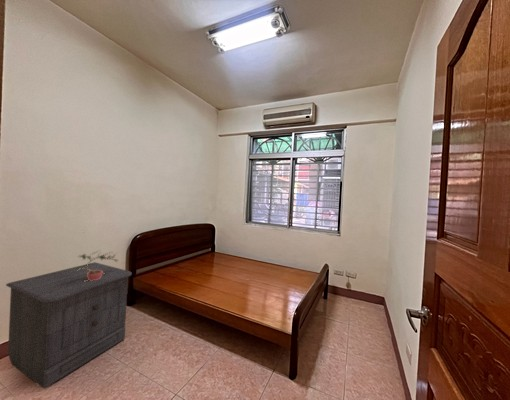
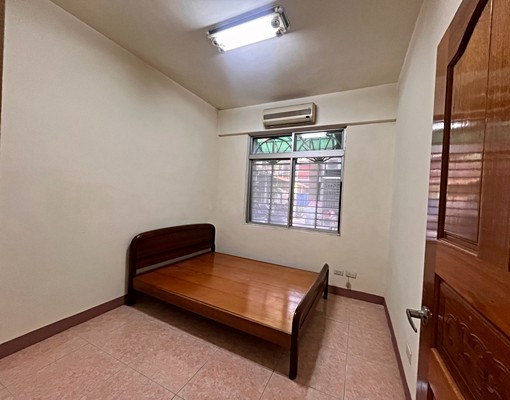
- nightstand (75, 313)
- potted plant (101, 259)
